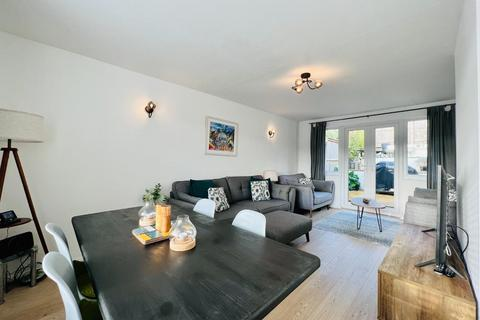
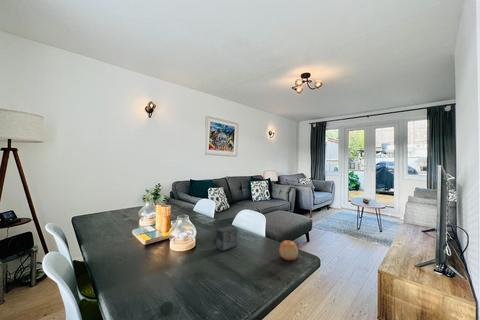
+ small box (226, 237)
+ apple (288, 250)
